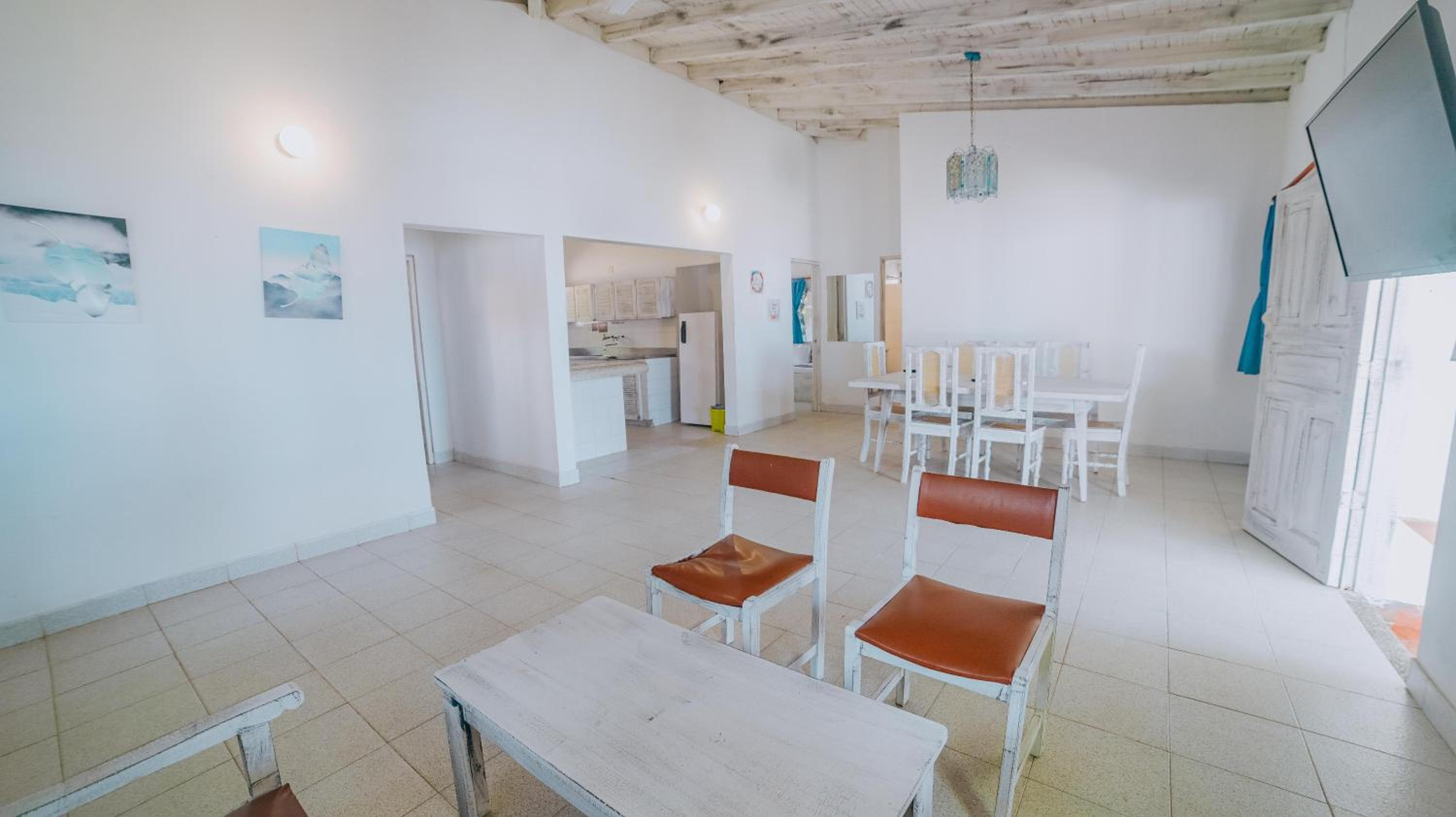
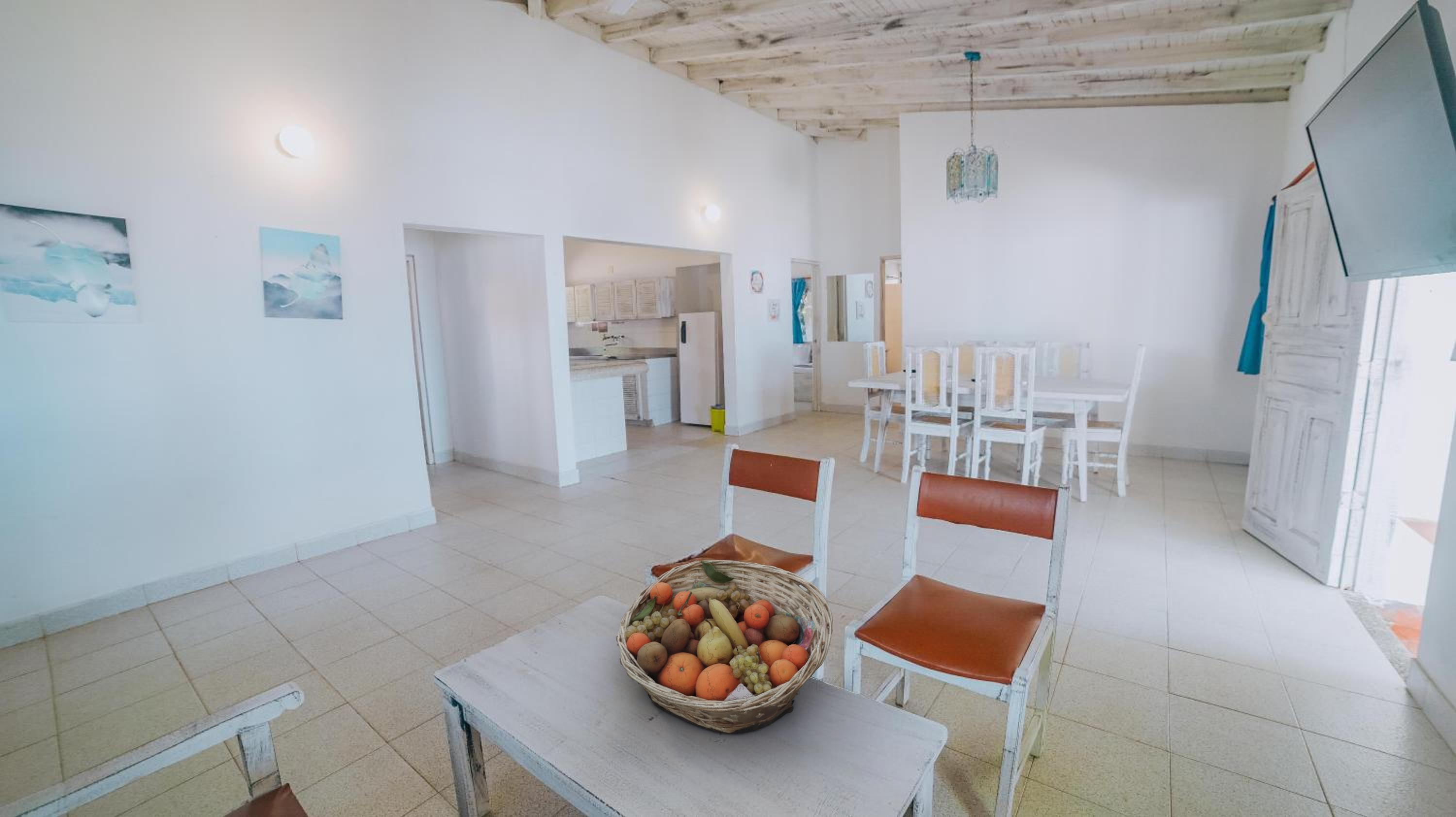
+ fruit basket (722, 638)
